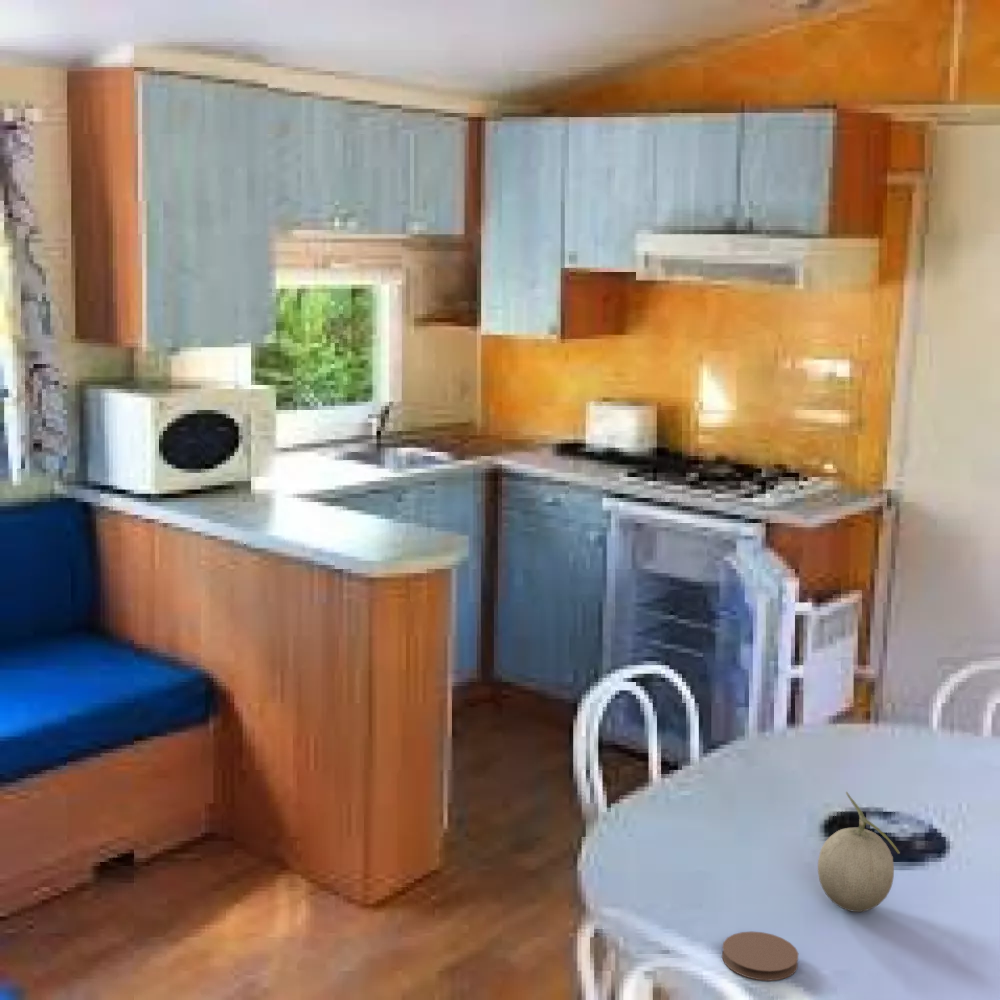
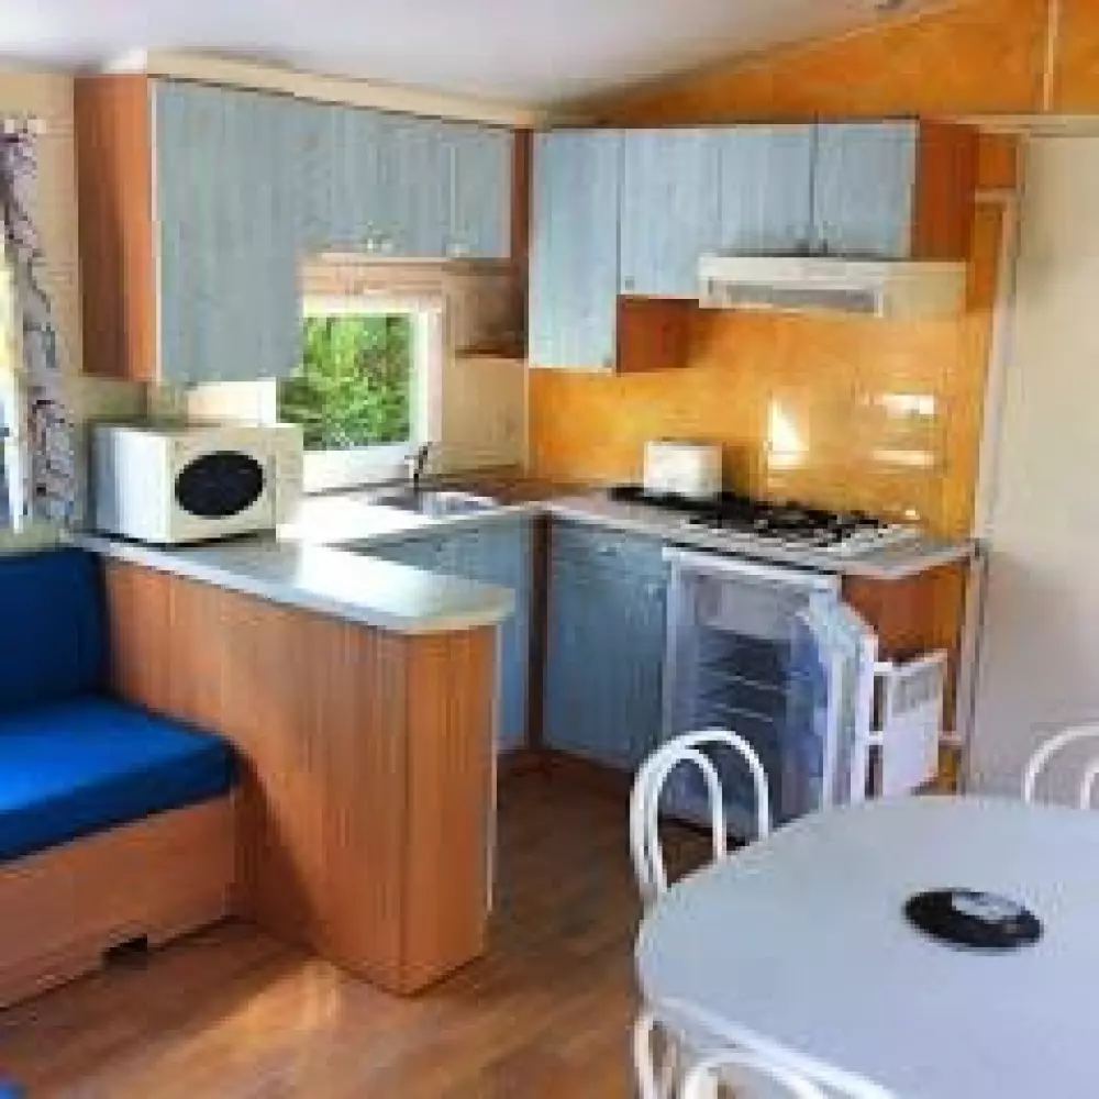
- coaster (760, 955)
- fruit (859, 858)
